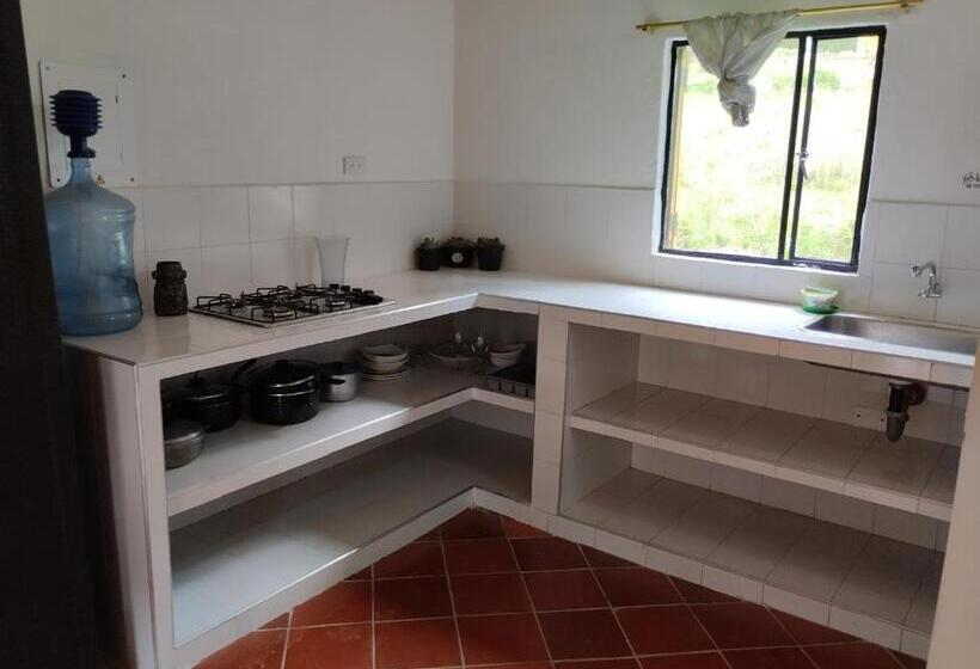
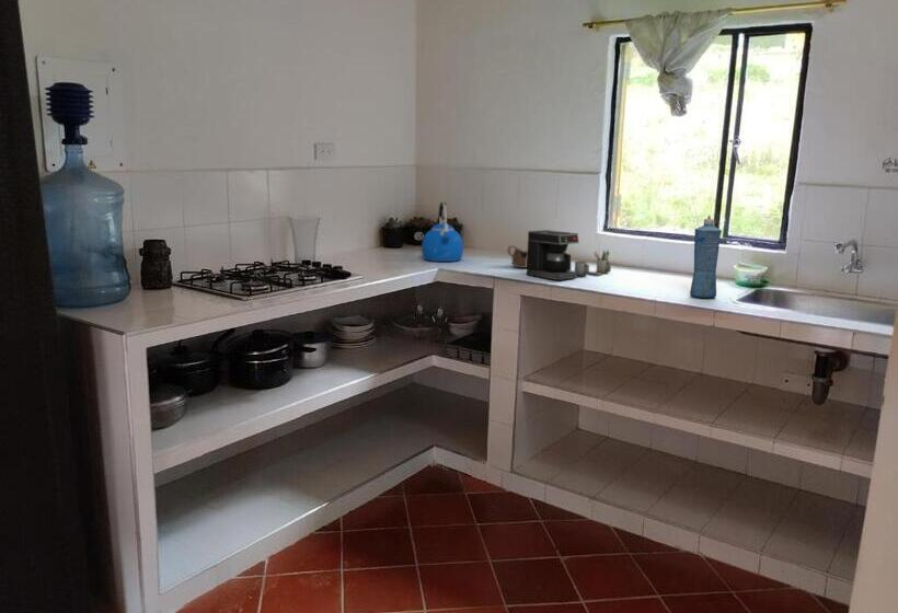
+ kettle (444, 231)
+ cup (519, 255)
+ squeeze bottle (705, 256)
+ coffee maker (569, 254)
